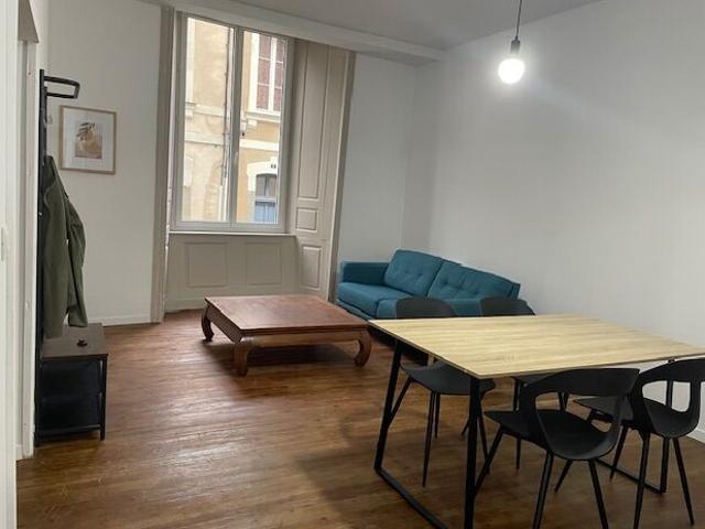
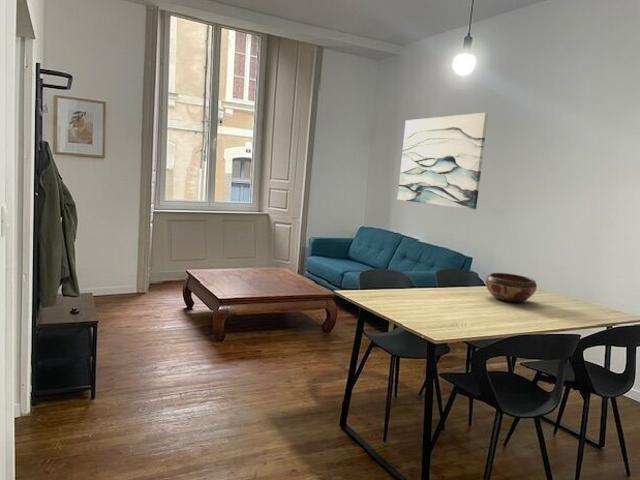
+ wall art (437, 161)
+ decorative bowl (510, 288)
